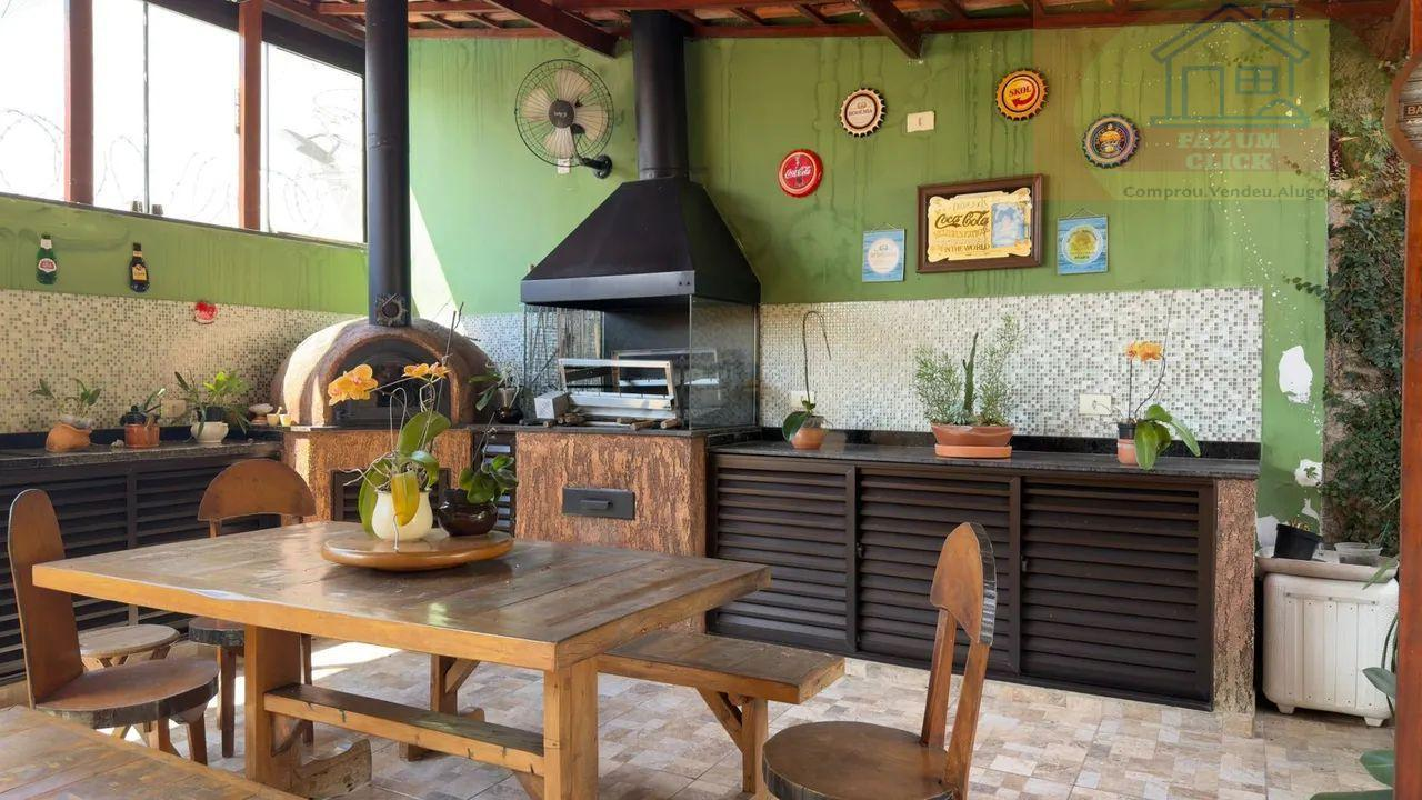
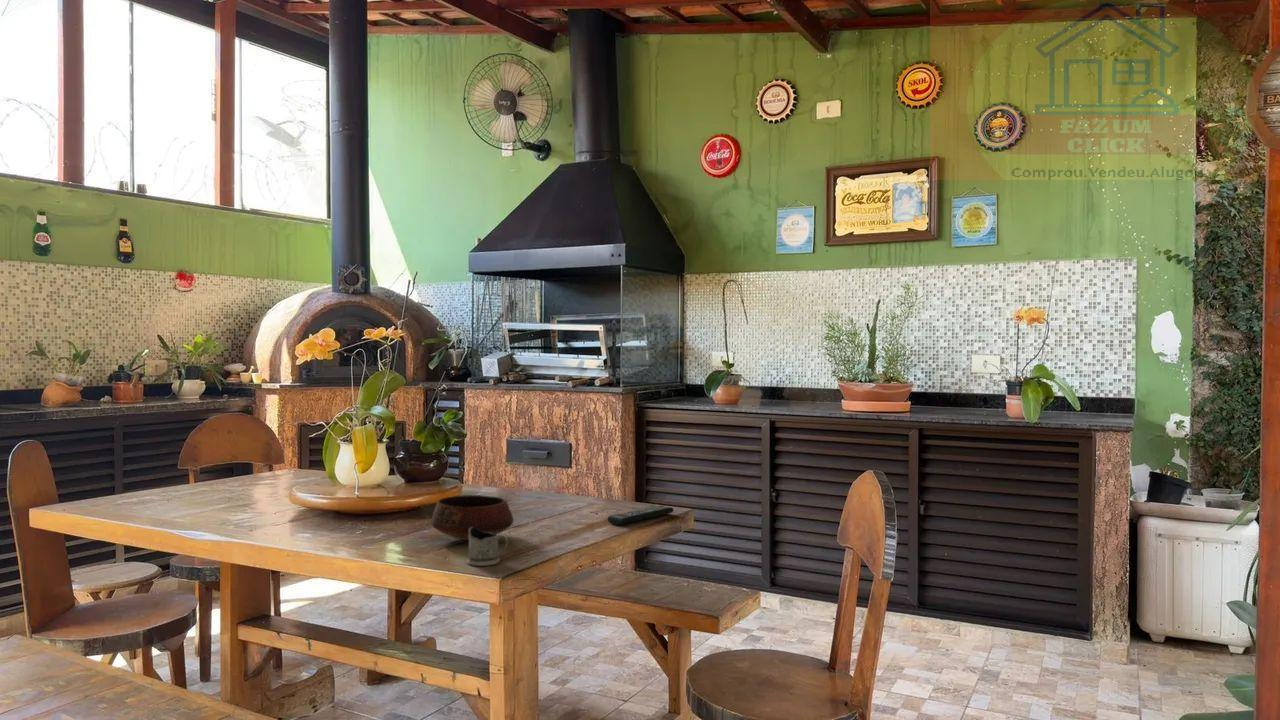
+ tea glass holder (488, 545)
+ bowl (472, 519)
+ remote control (641, 514)
